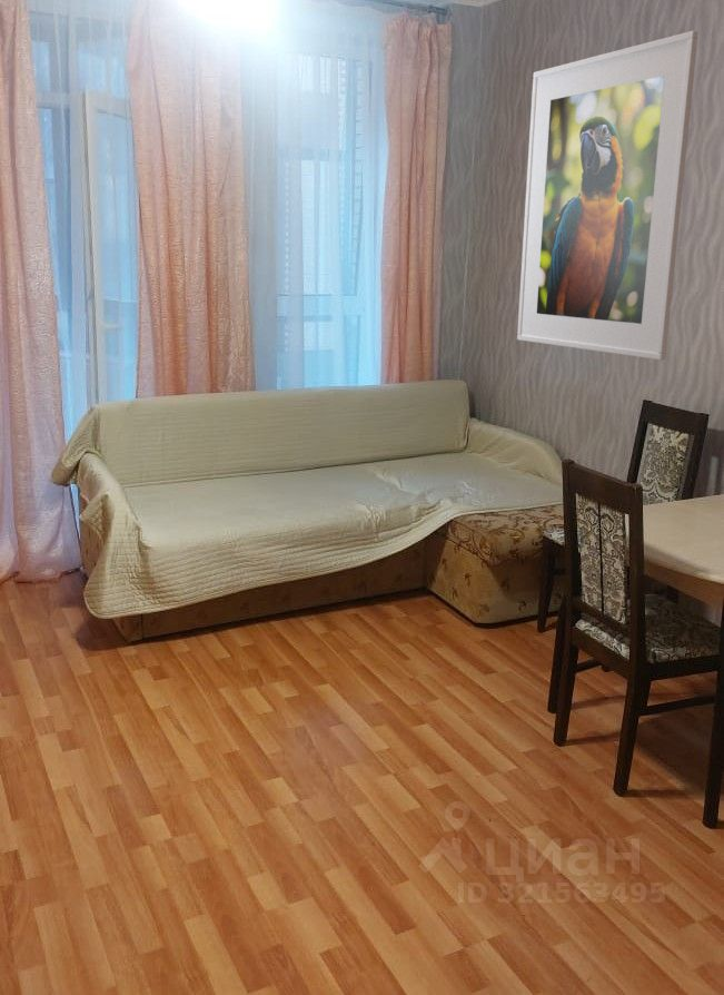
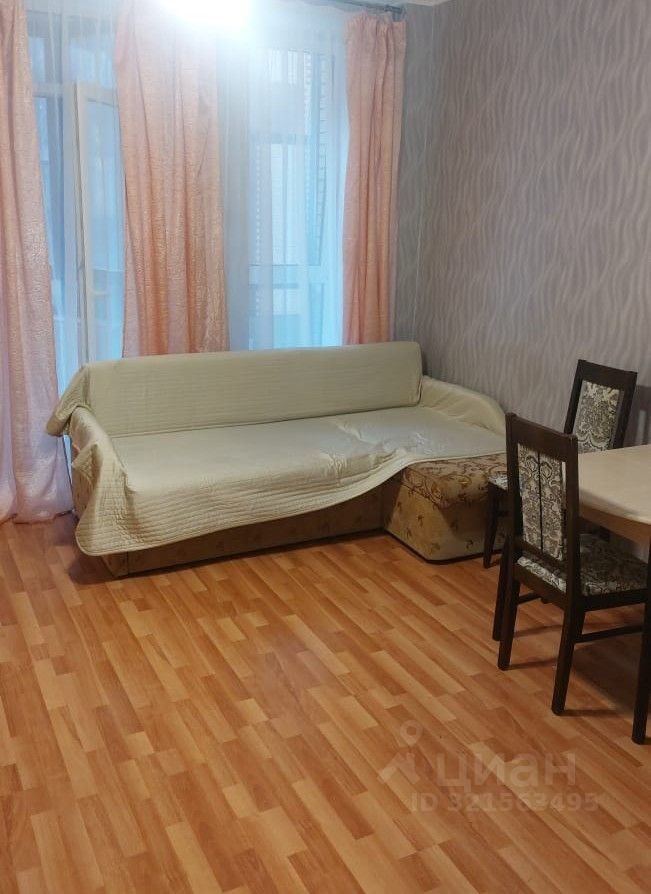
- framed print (595, 206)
